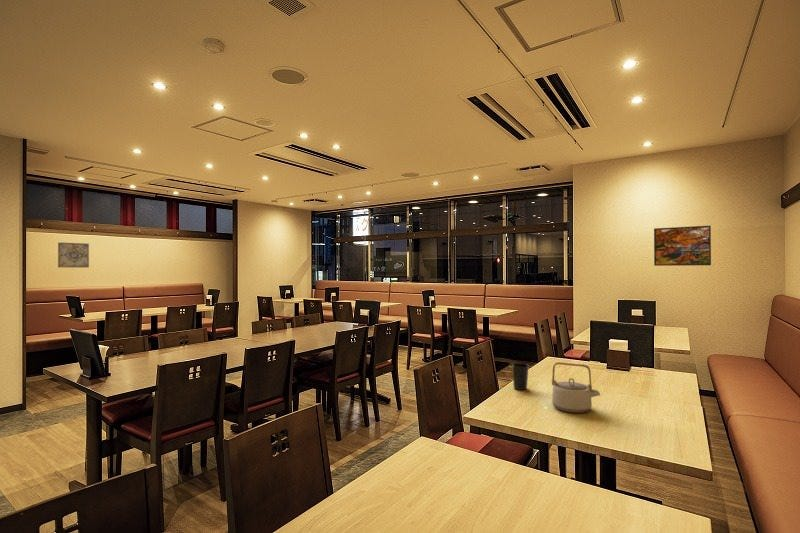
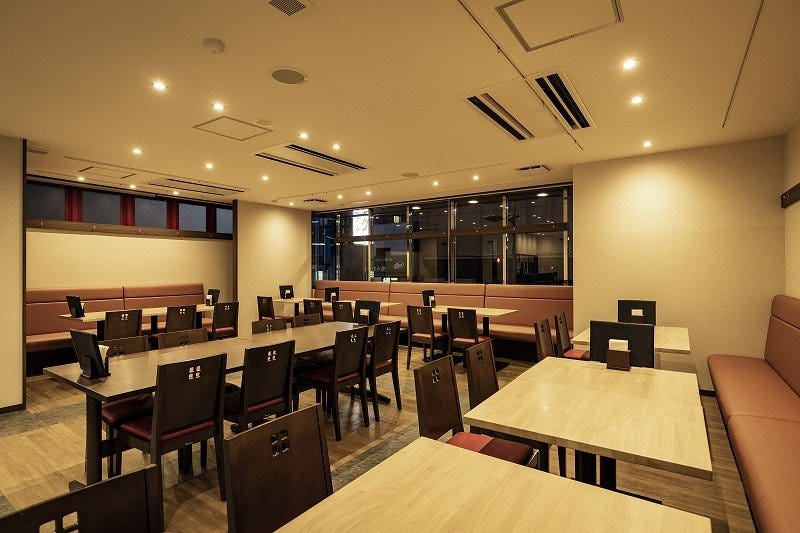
- cup (520, 376)
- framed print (681, 246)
- wall art (73, 255)
- teapot (575, 386)
